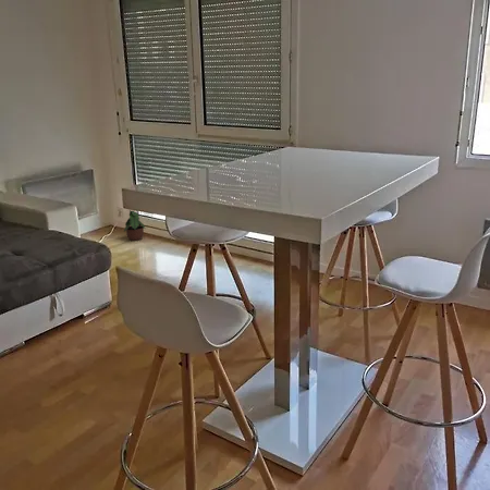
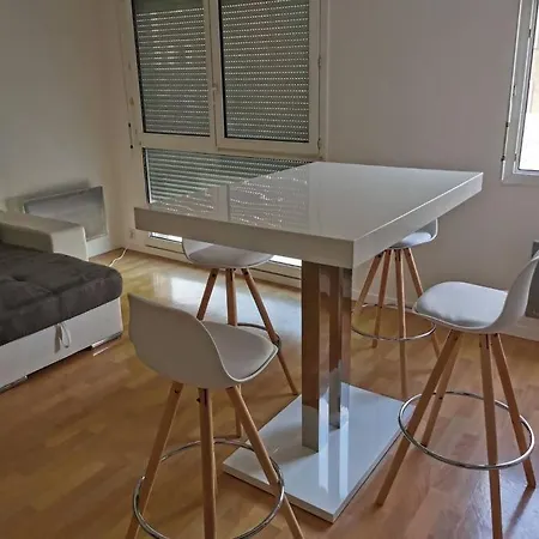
- potted plant (133, 220)
